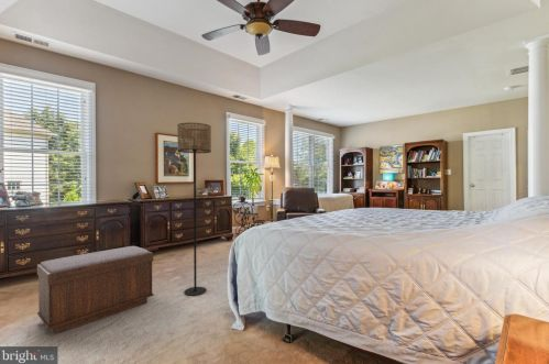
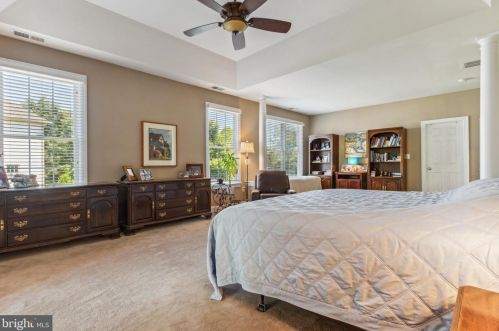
- floor lamp (195, 208)
- bench (99, 282)
